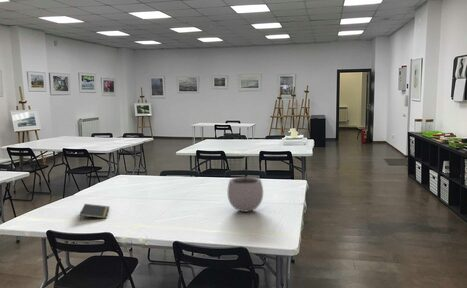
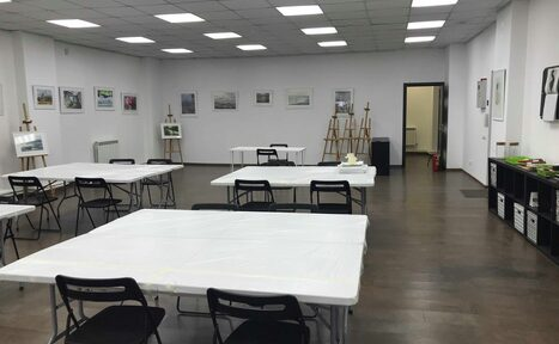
- notepad (95, 210)
- plant pot (245, 188)
